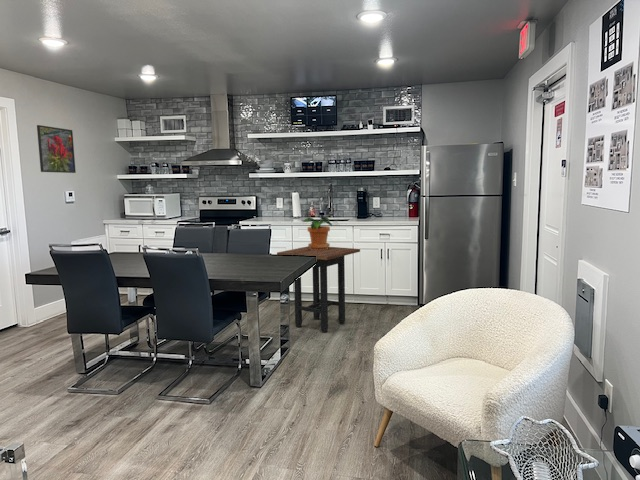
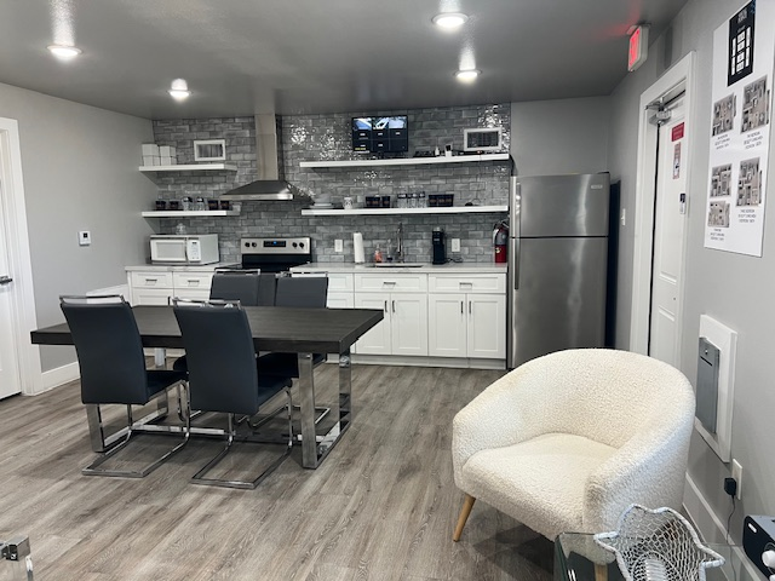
- side table (320, 288)
- potted plant (316, 233)
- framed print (57, 150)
